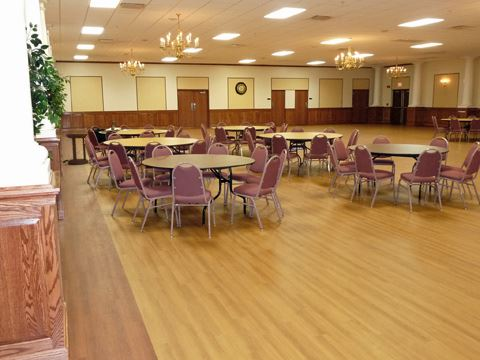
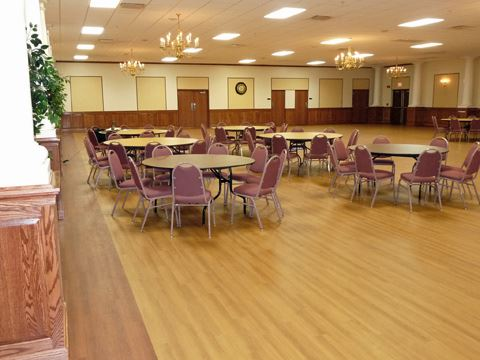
- side table (75, 148)
